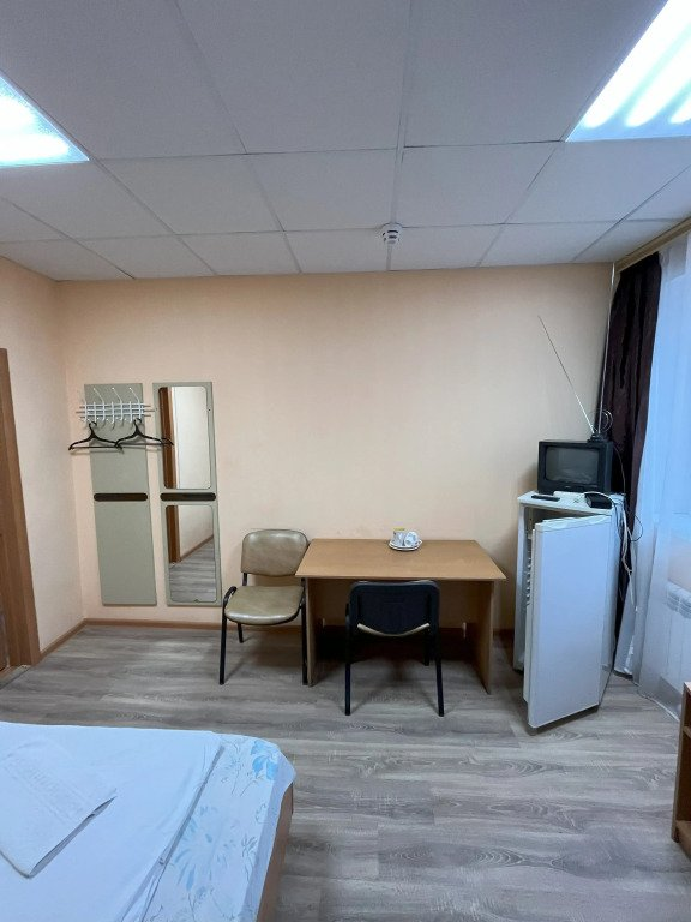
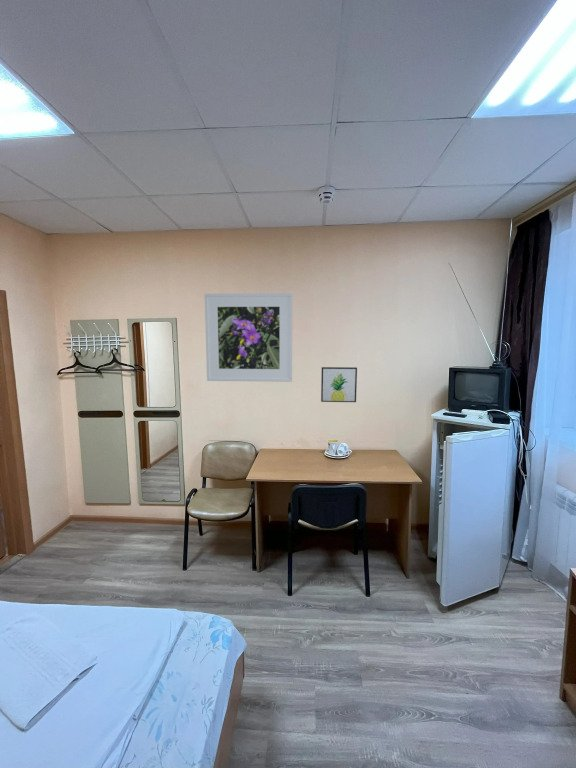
+ wall art (338, 384)
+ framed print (248, 338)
